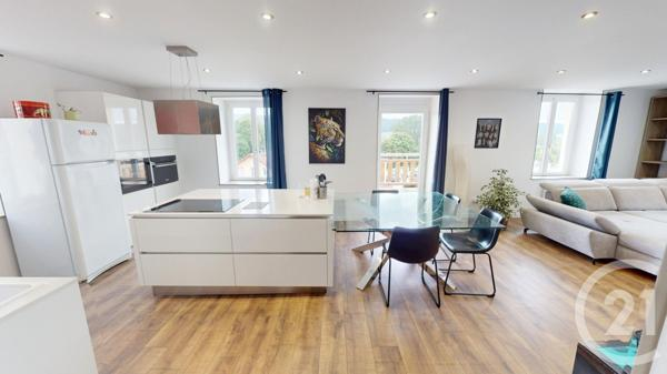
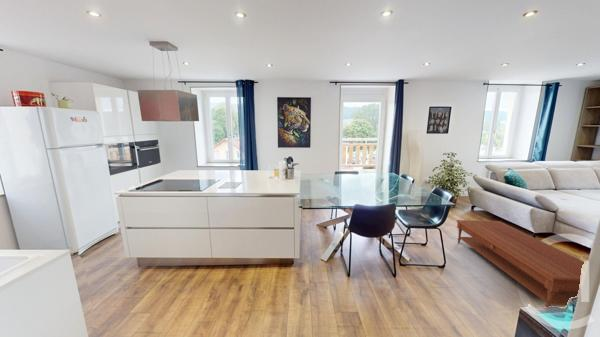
+ coffee table (517, 257)
